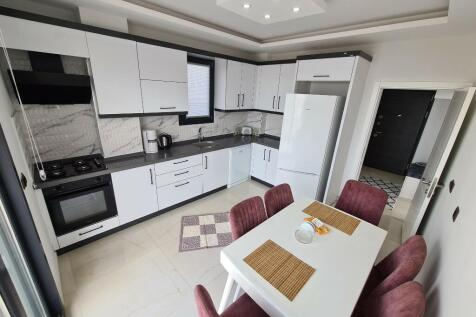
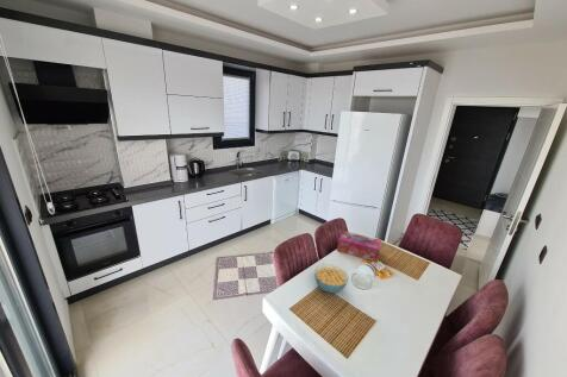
+ tissue box (359, 245)
+ cereal bowl (330, 281)
